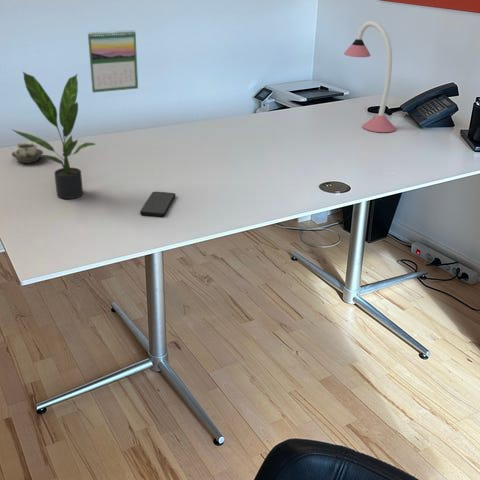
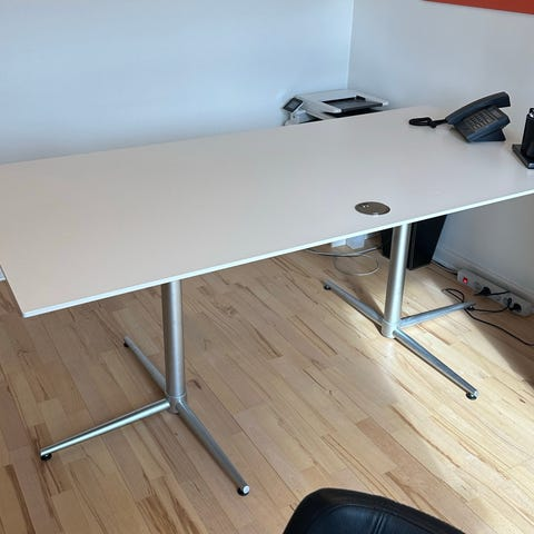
- cup (27, 152)
- smartphone (158, 203)
- calendar (113, 60)
- potted plant (60, 136)
- desk lamp (385, 79)
